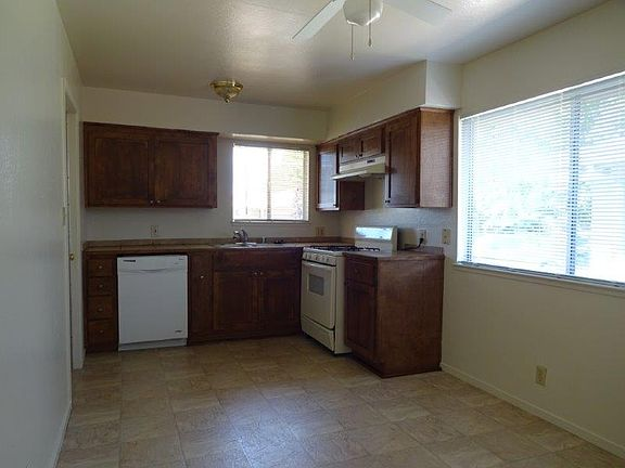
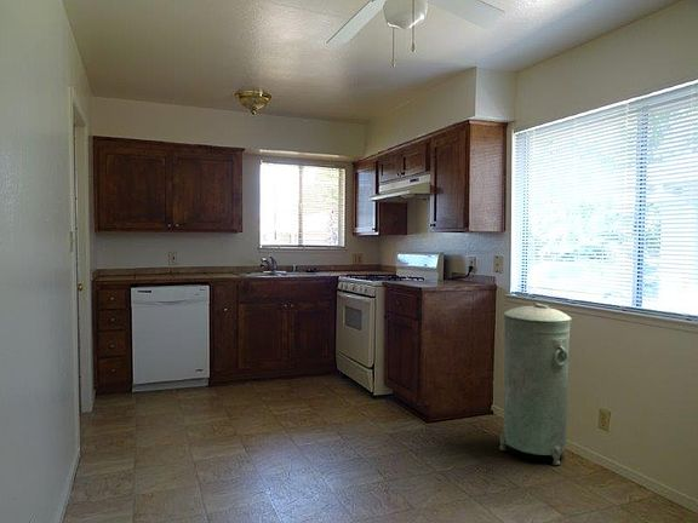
+ trash can (536, 378)
